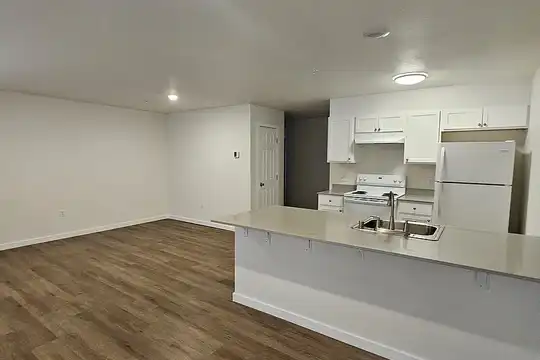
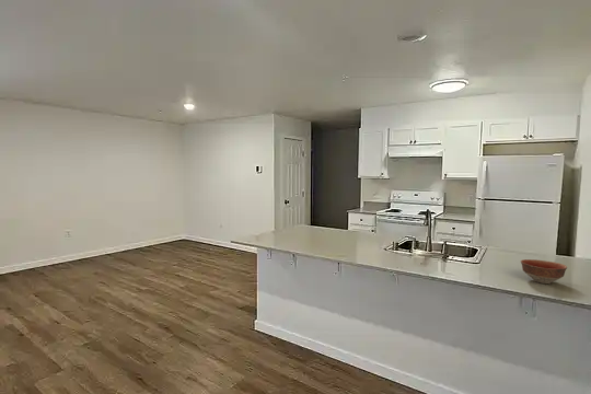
+ bowl (542, 271)
